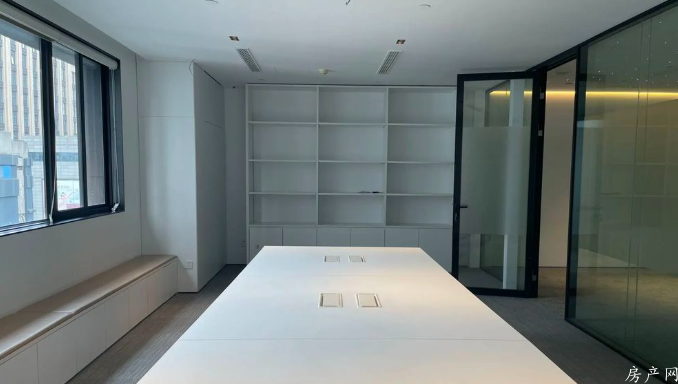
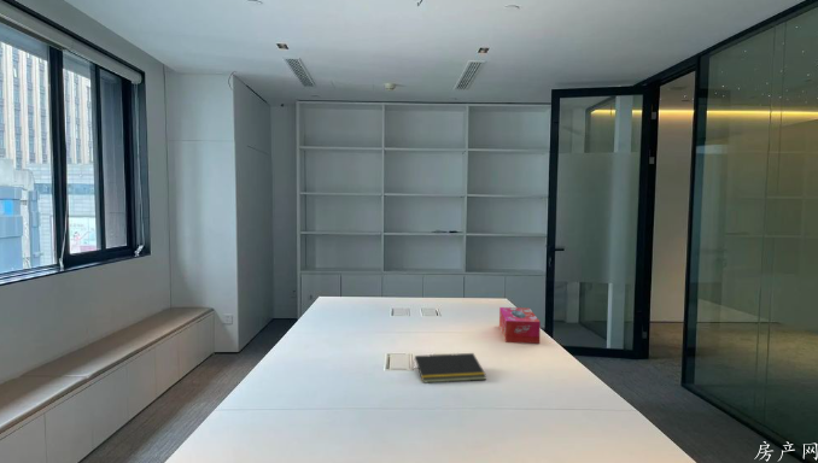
+ tissue box (518, 323)
+ notepad (449, 367)
